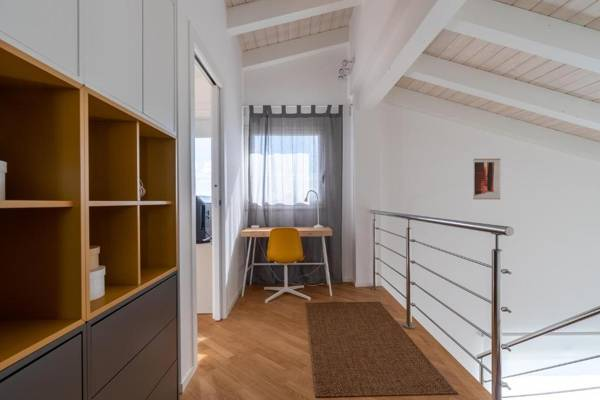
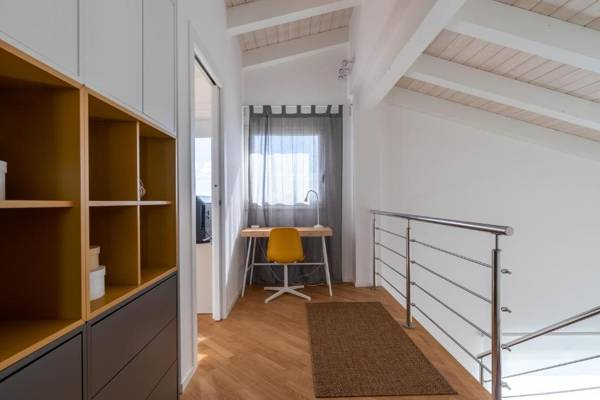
- wall art (486, 179)
